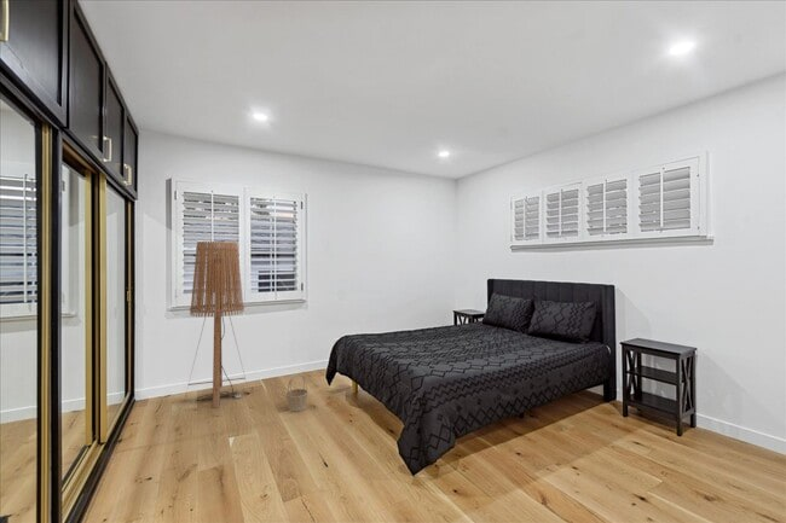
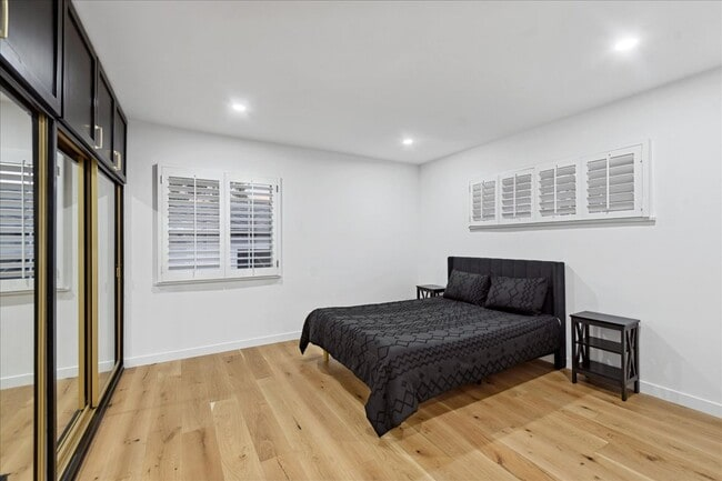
- basket (296, 390)
- floor lamp (218, 319)
